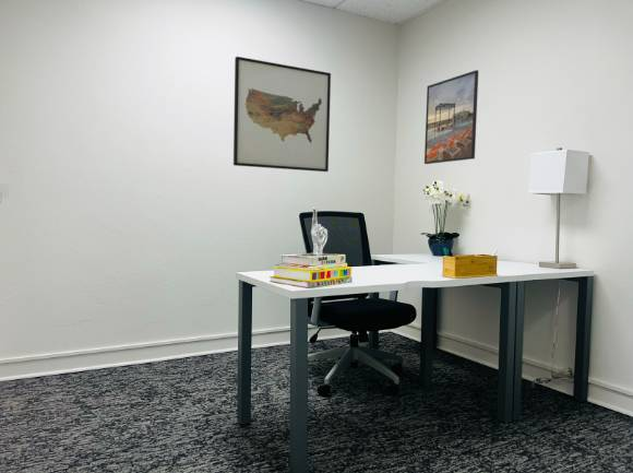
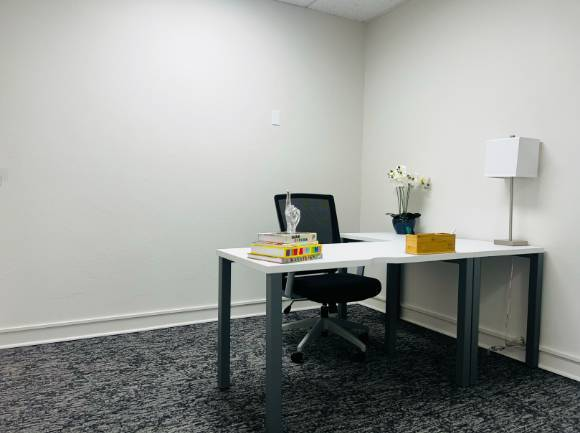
- wall art (284, 117)
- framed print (449, 120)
